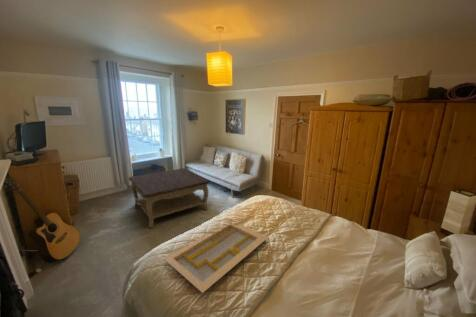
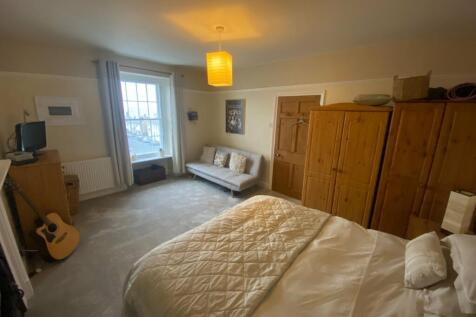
- coffee table (169, 193)
- serving tray (220, 248)
